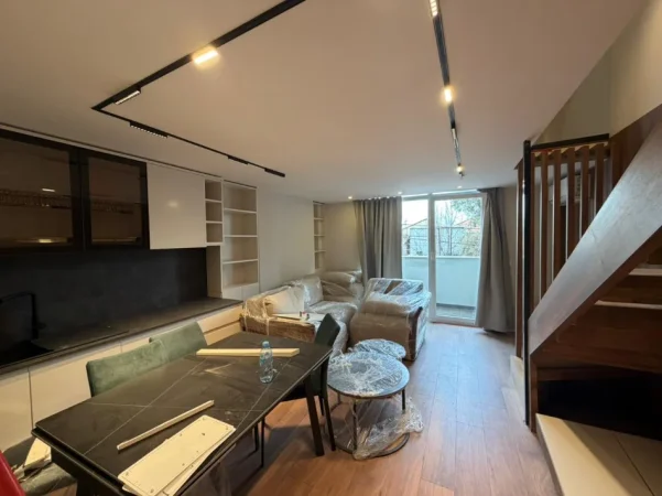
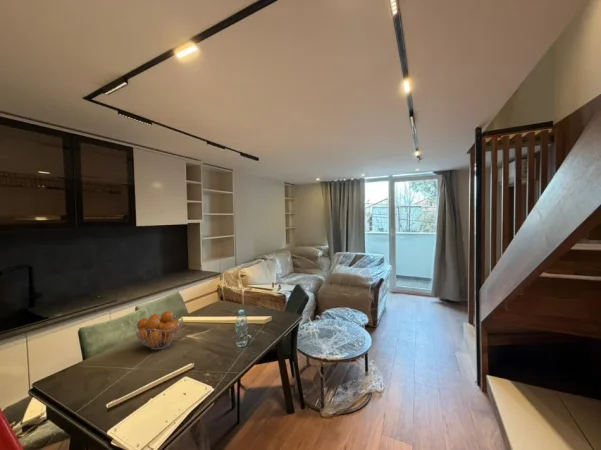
+ fruit basket (159, 329)
